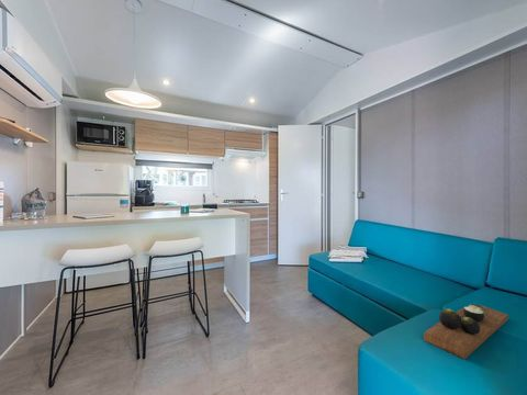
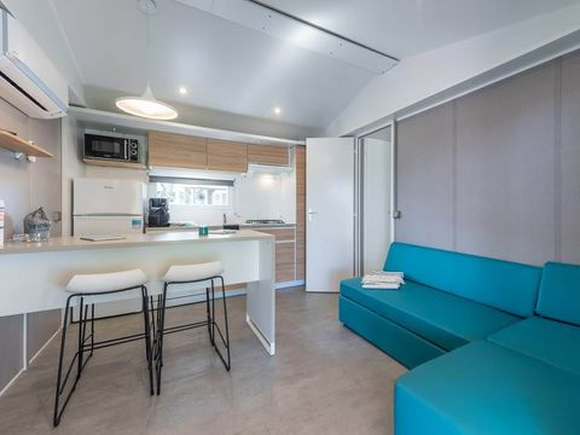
- decorative tray (469, 315)
